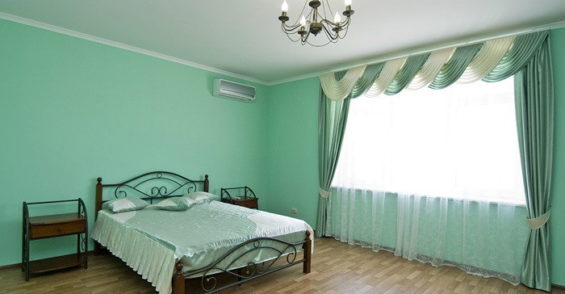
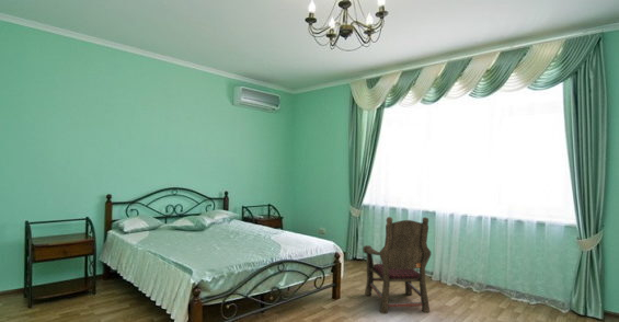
+ armchair (397, 257)
